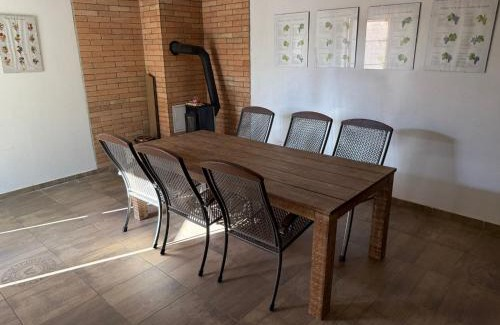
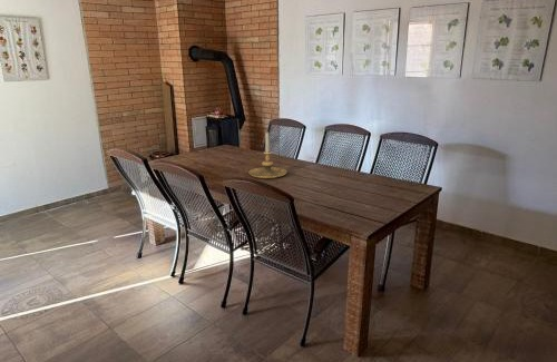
+ candle holder (267, 153)
